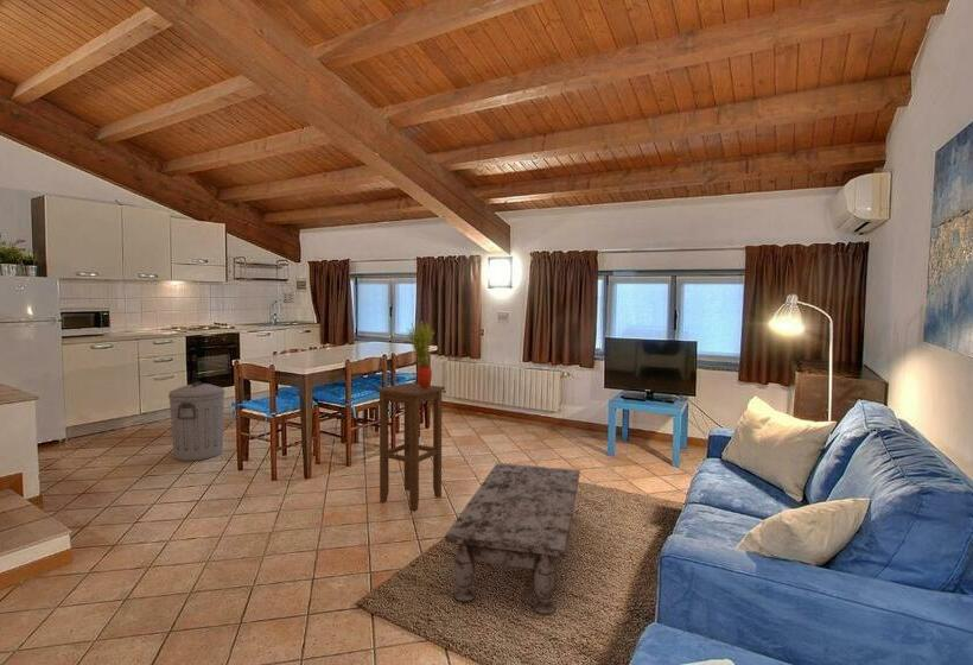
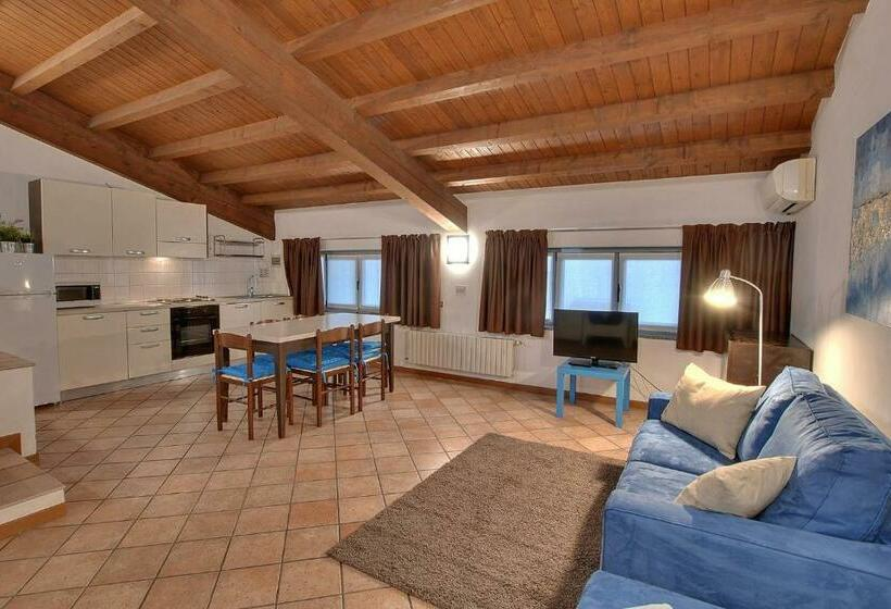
- coffee table (522, 522)
- potted plant (419, 353)
- stool (411, 443)
- trash can (197, 418)
